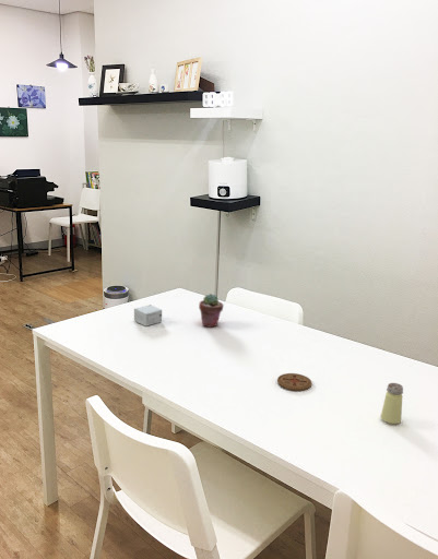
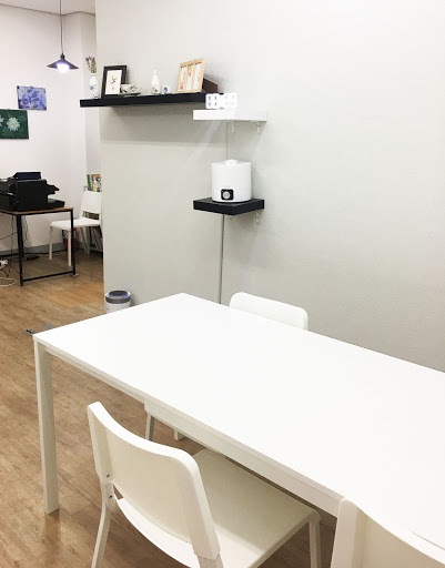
- coaster (294, 381)
- saltshaker (392, 402)
- potted succulent (211, 309)
- small box (147, 314)
